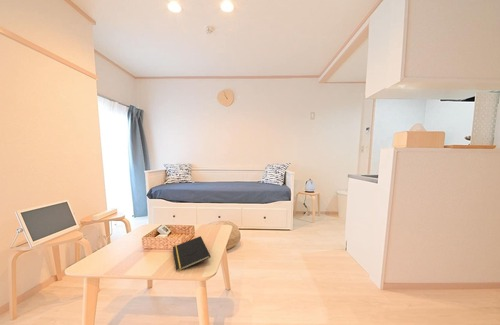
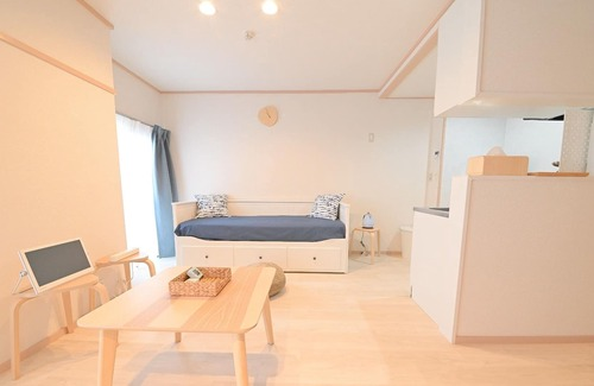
- notepad (190, 251)
